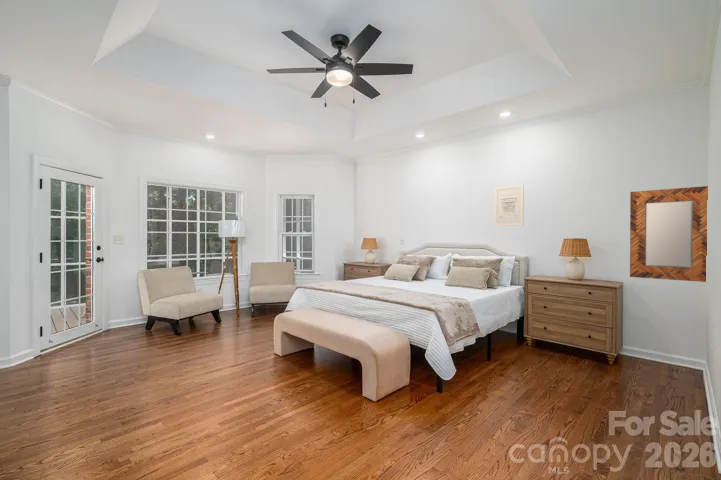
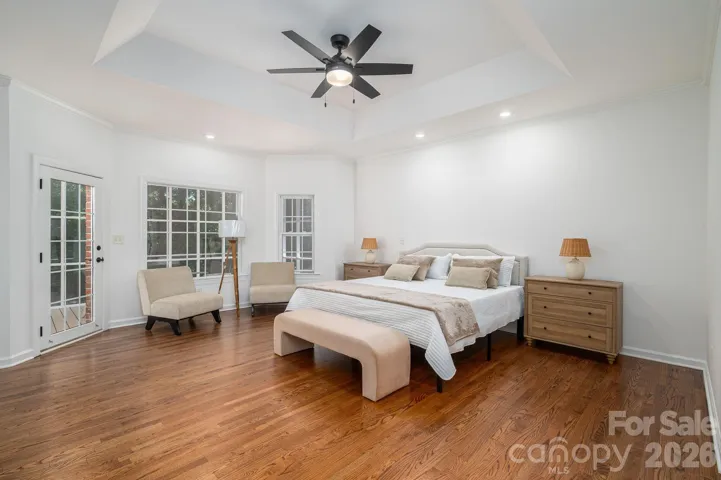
- wall art (508, 206)
- home mirror (668, 234)
